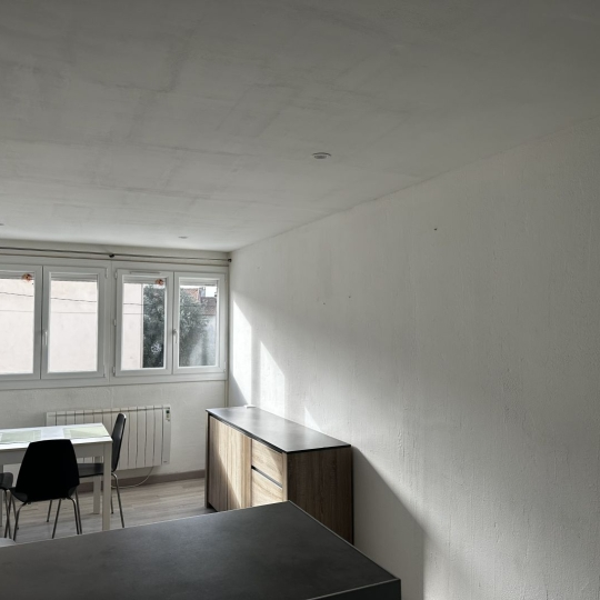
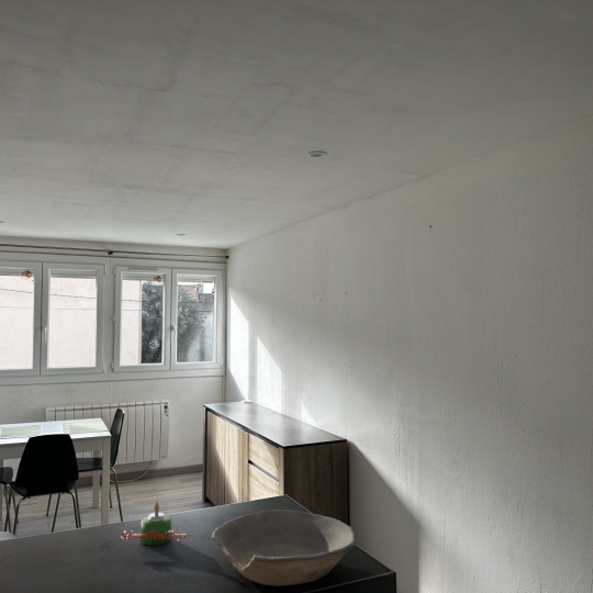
+ candle (150, 524)
+ bowl (287, 547)
